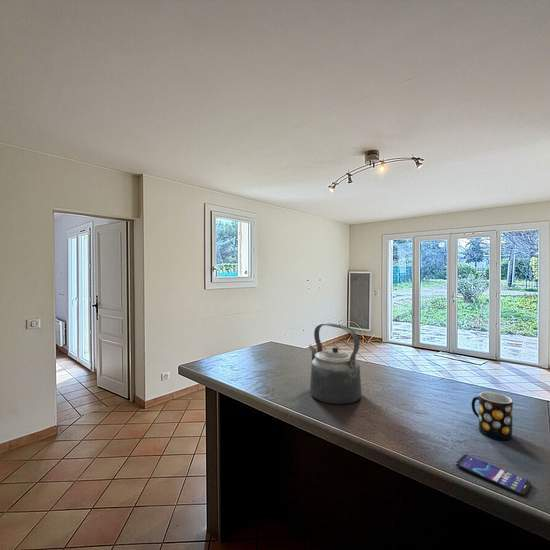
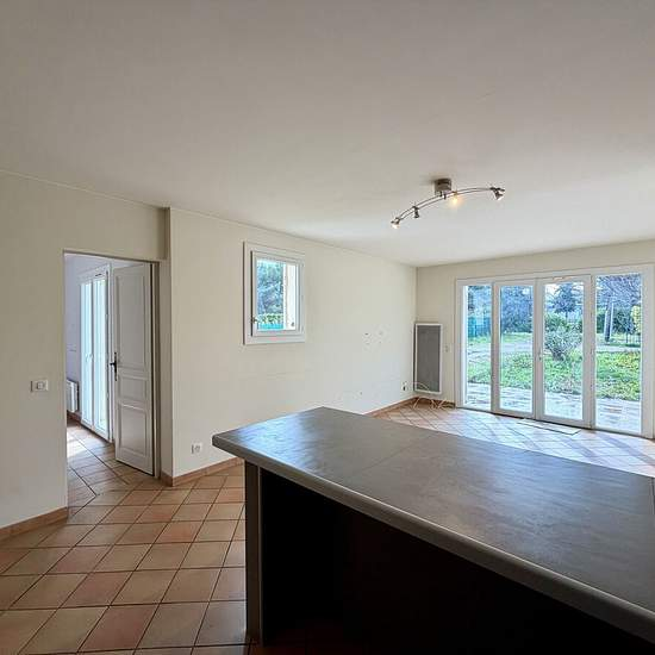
- kettle (331, 358)
- smartphone (491, 473)
- mug (489, 413)
